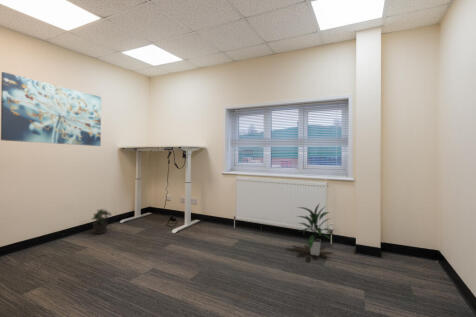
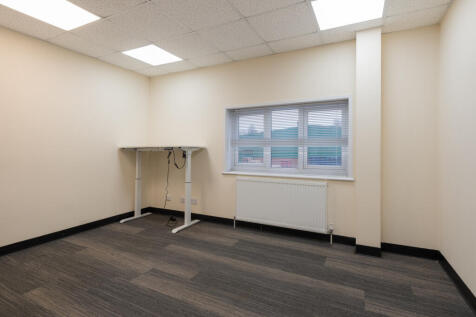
- wall art (59, 115)
- indoor plant (313, 228)
- potted plant (101, 220)
